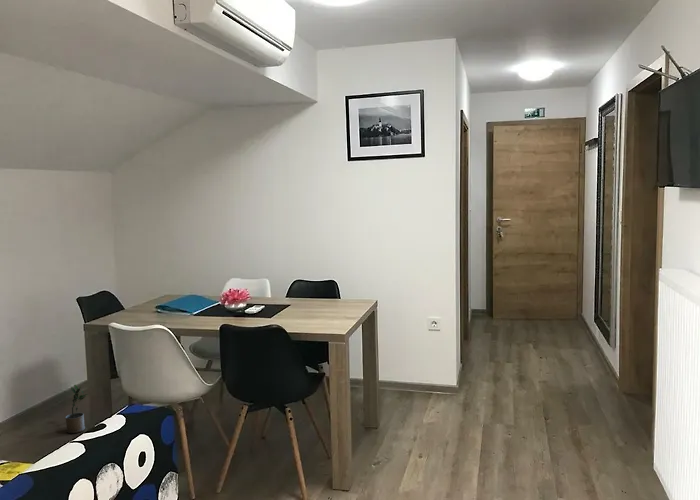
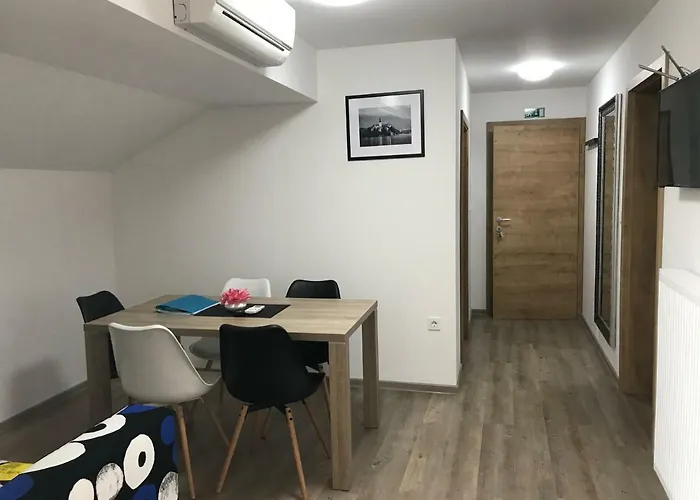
- potted plant (77, 408)
